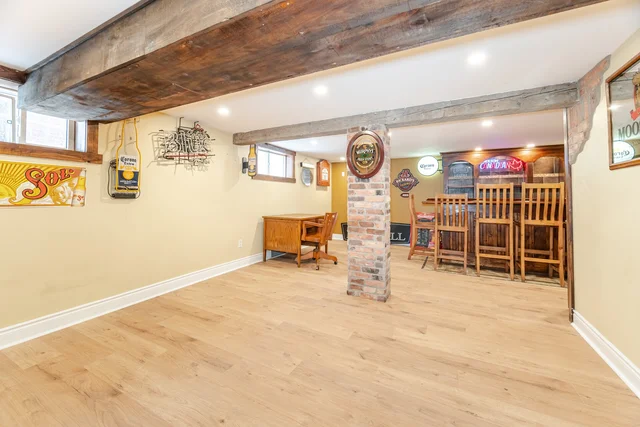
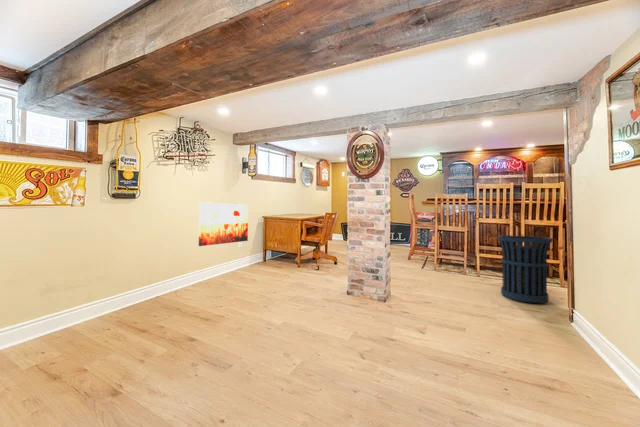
+ wall art (225, 223)
+ trash can (523, 267)
